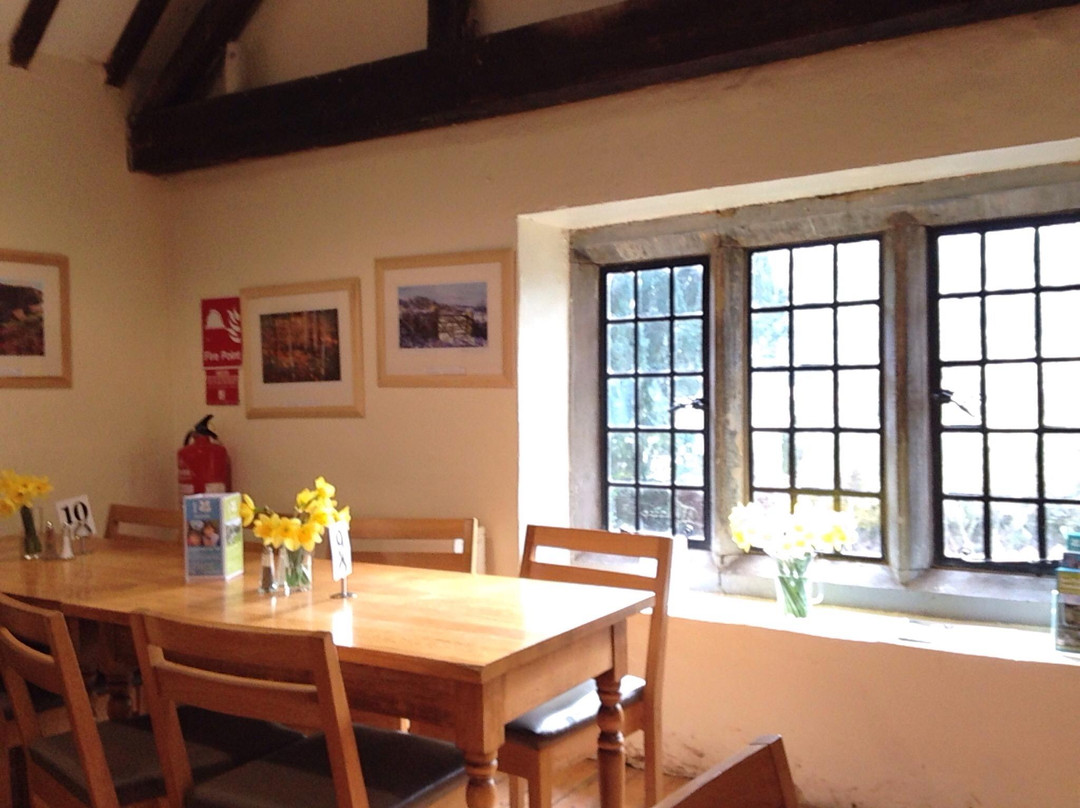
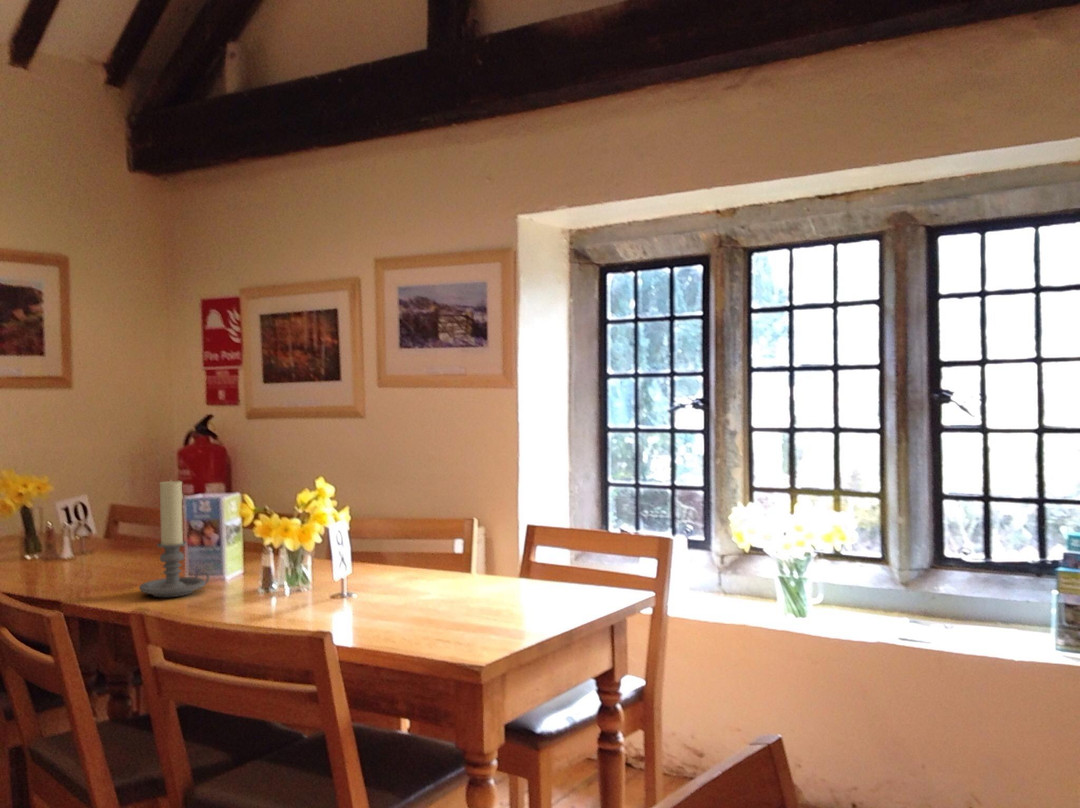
+ candle holder (177, 535)
